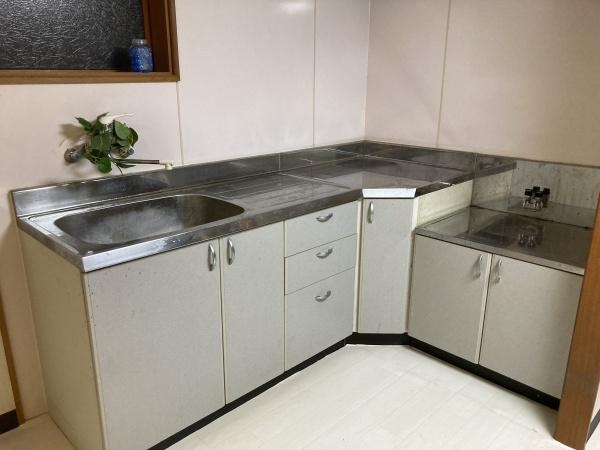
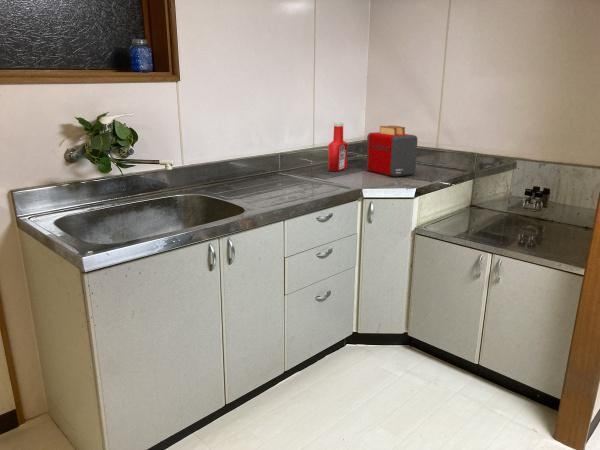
+ soap bottle (338, 146)
+ toaster (390, 149)
